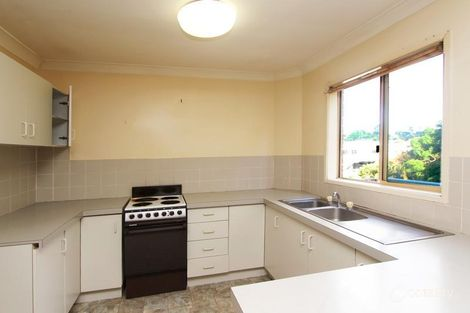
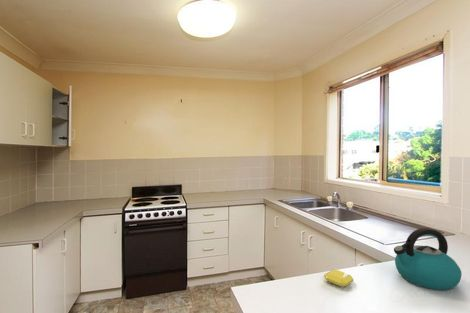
+ kettle (422, 254)
+ soap bar (338, 277)
